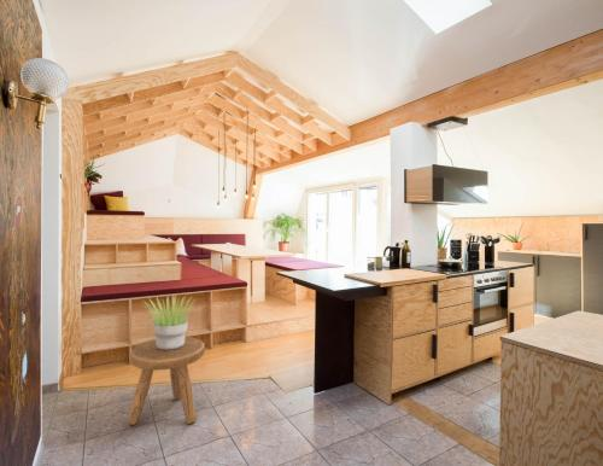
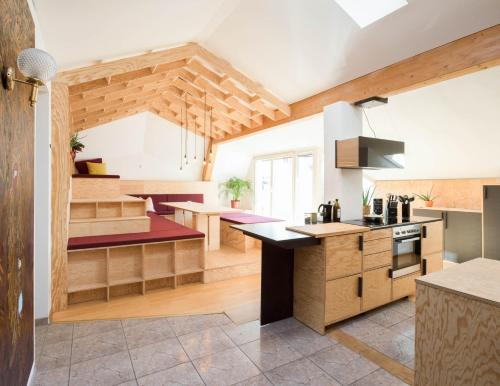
- stool (171, 380)
- potted plant (170, 322)
